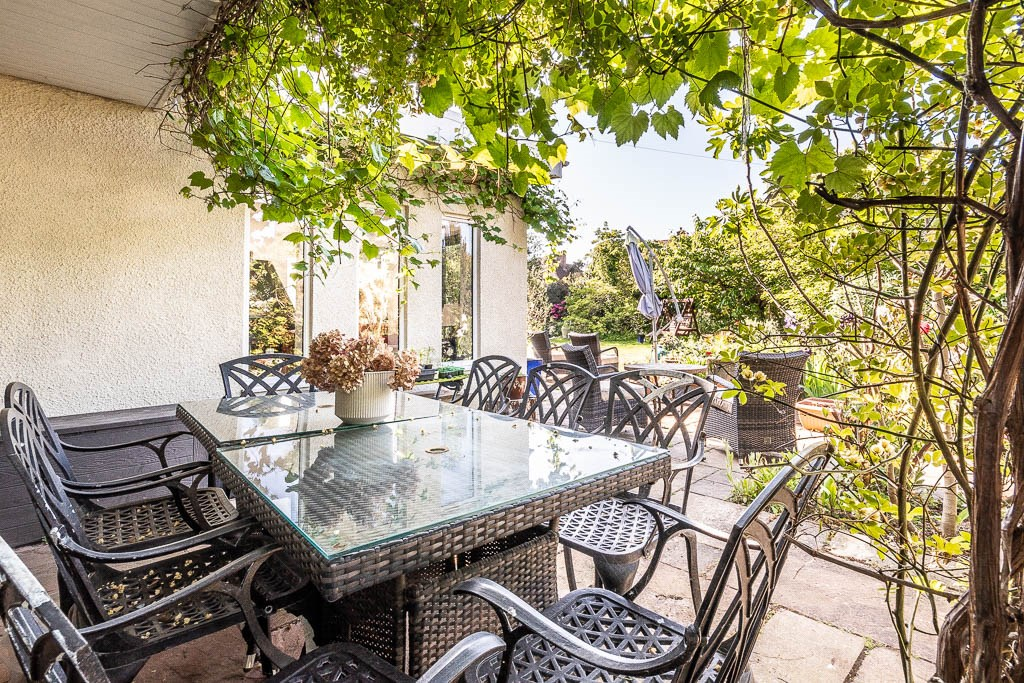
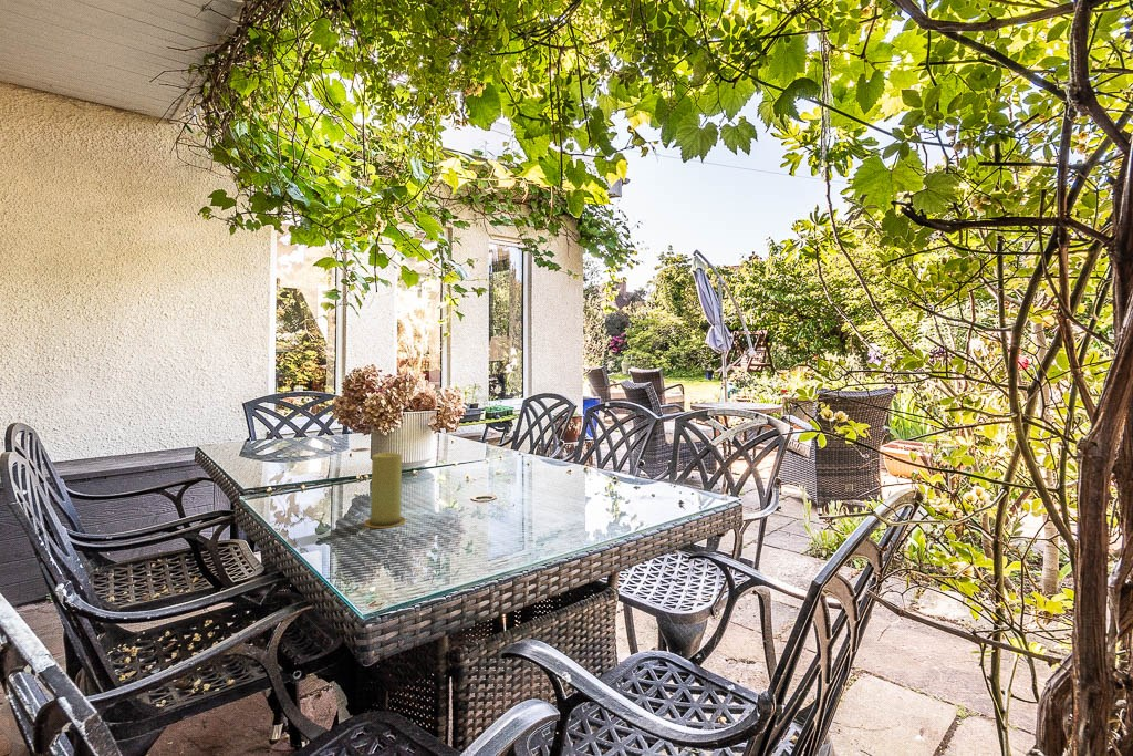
+ candle (385, 487)
